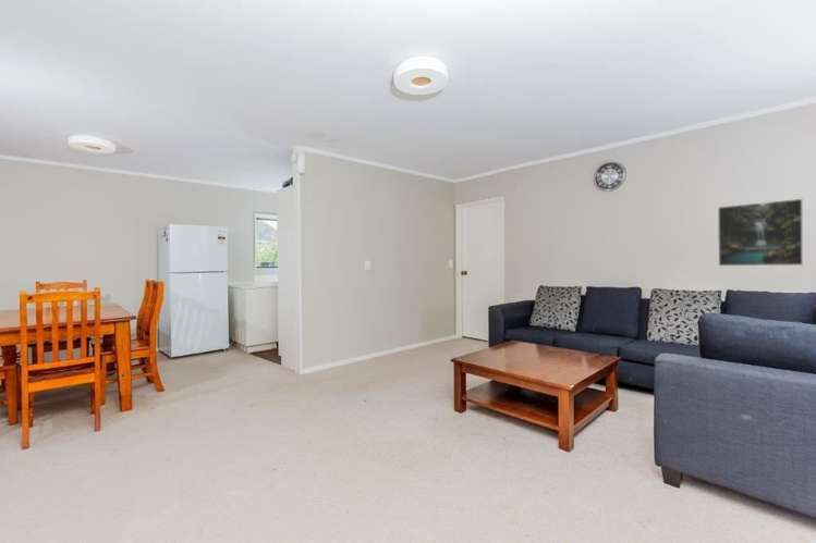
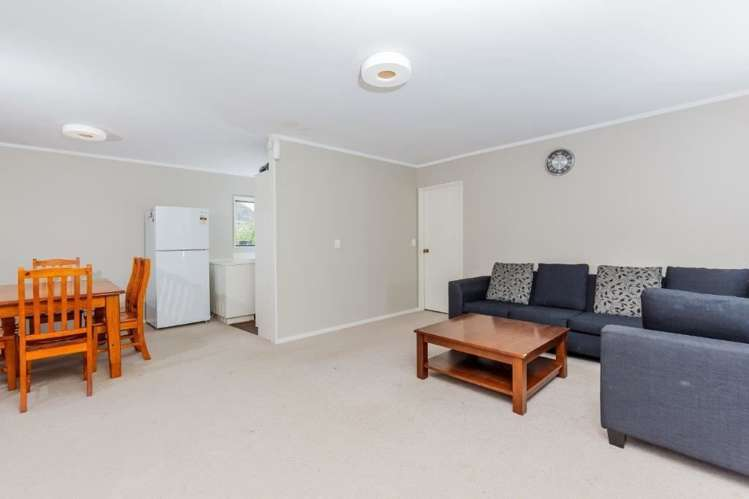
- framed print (757, 234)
